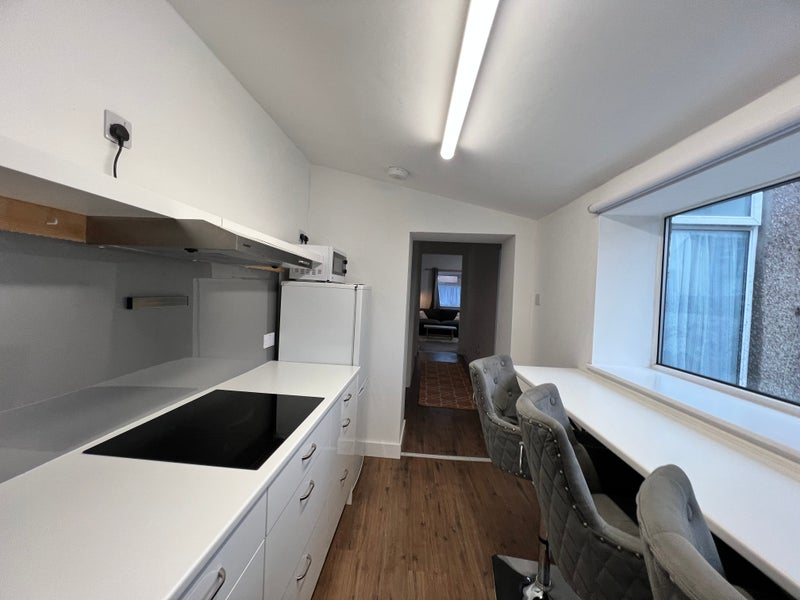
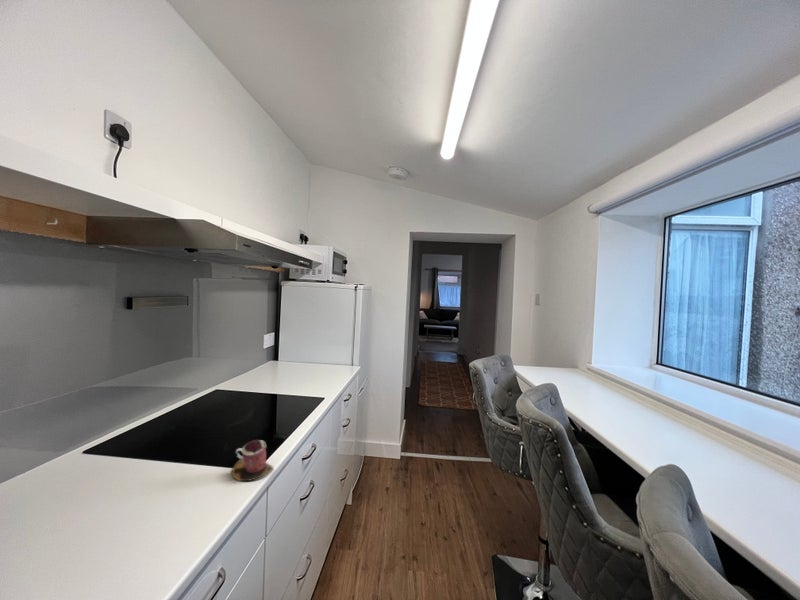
+ mug (252, 456)
